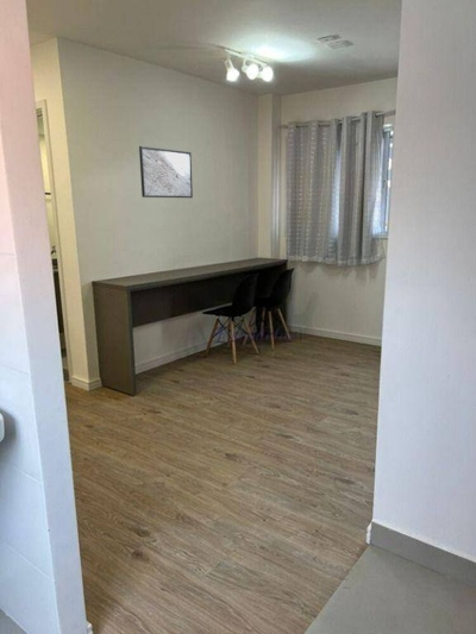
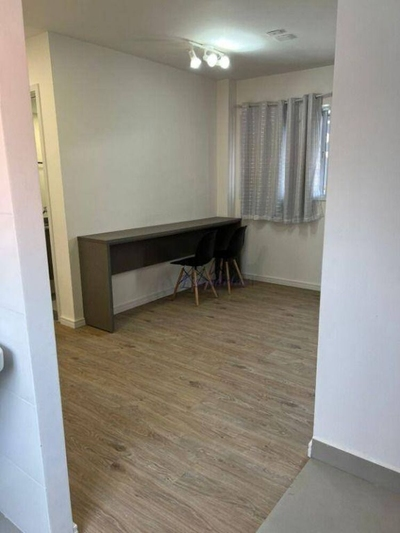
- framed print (167, 174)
